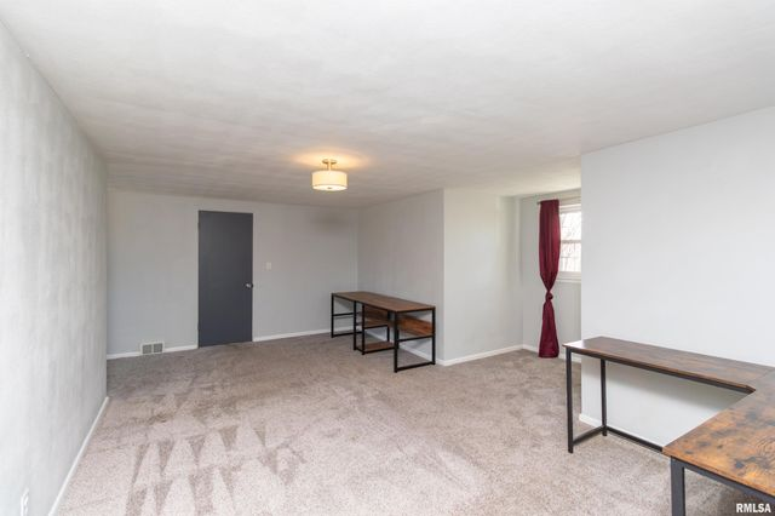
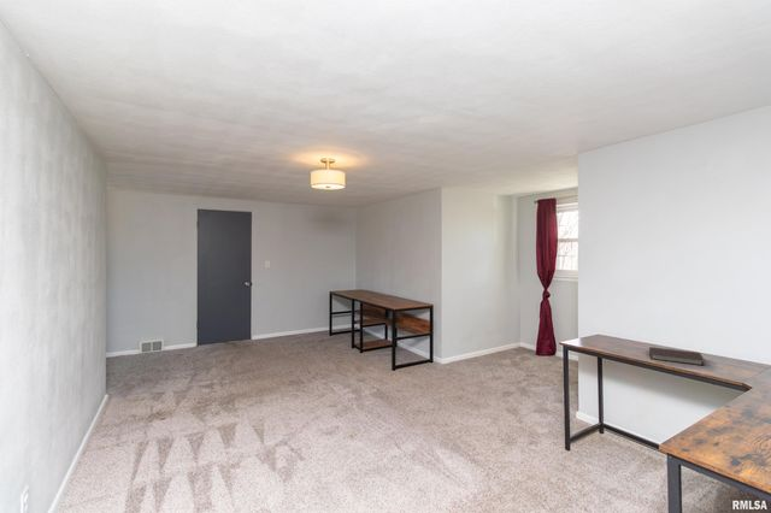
+ notebook (675, 355)
